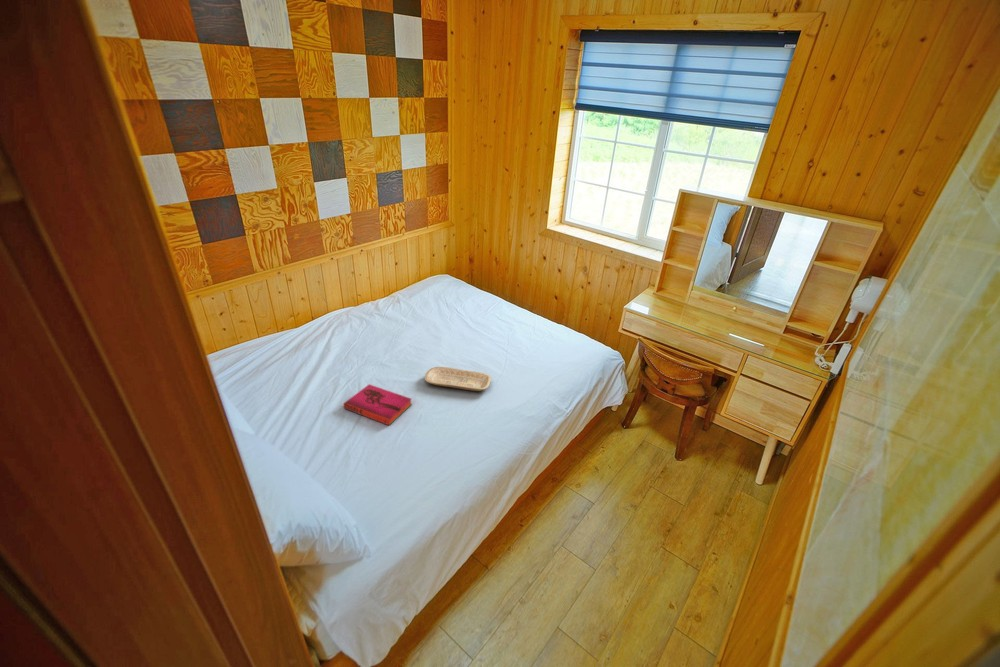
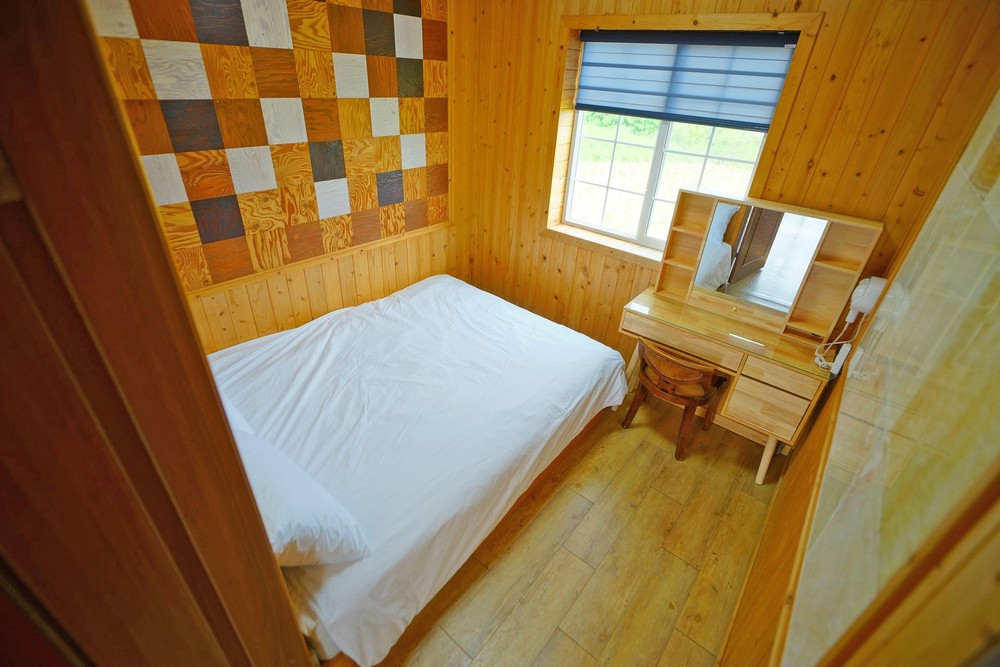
- tray (457, 380)
- hardback book (378, 403)
